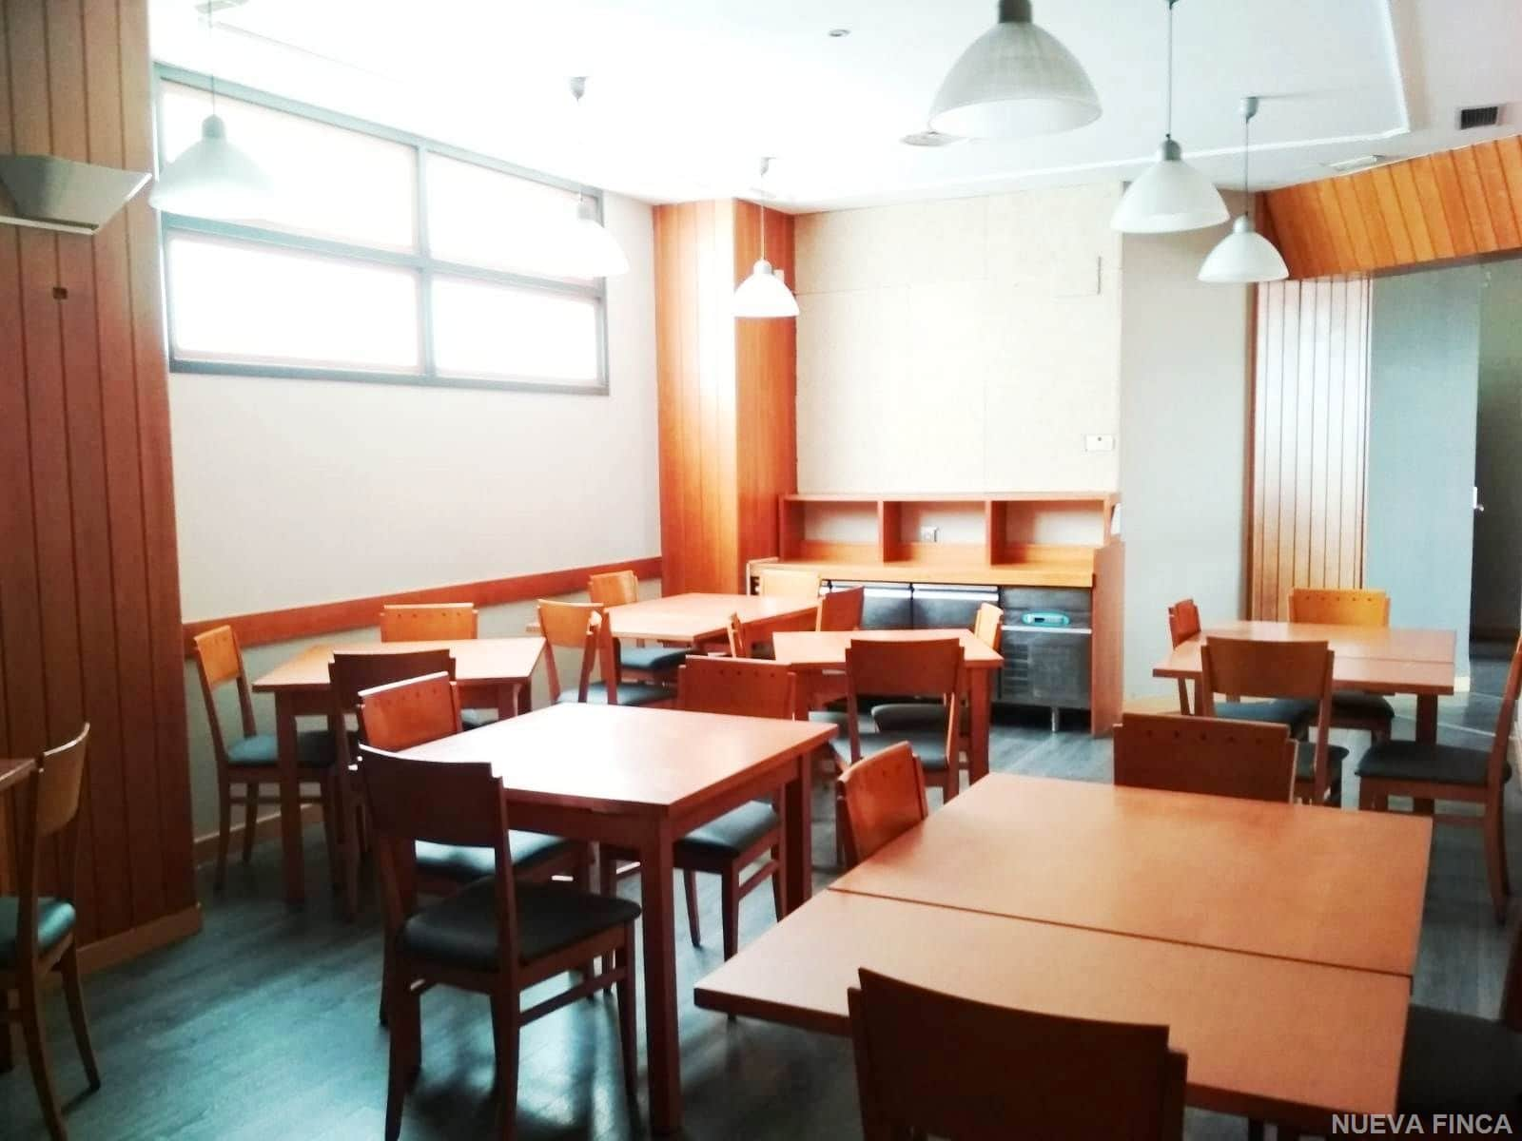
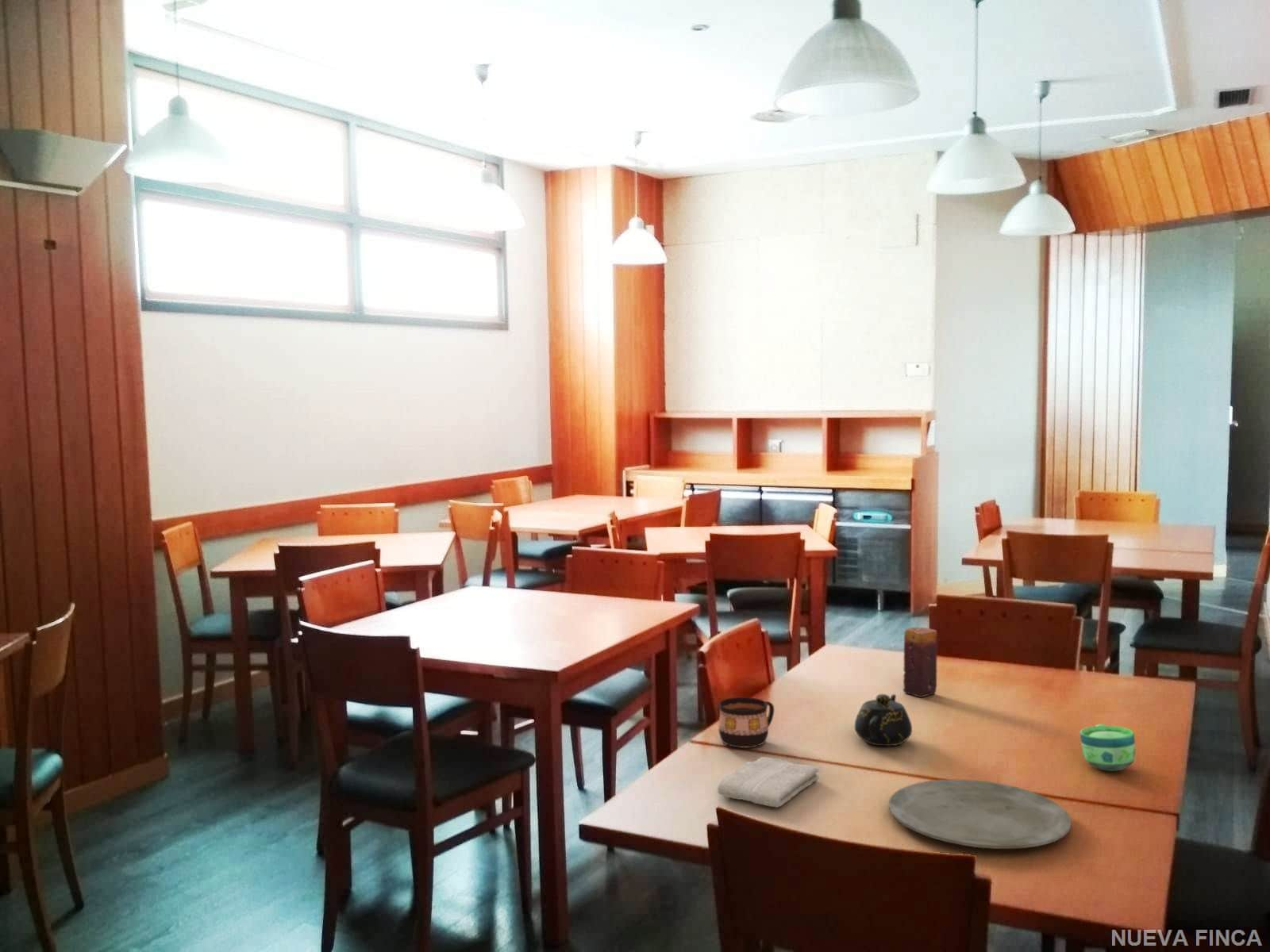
+ cup (746, 723)
+ cup (1103, 746)
+ candle (920, 661)
+ washcloth (770, 780)
+ teapot (883, 716)
+ plate (977, 814)
